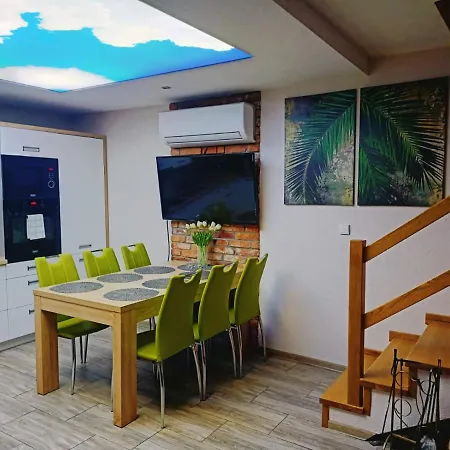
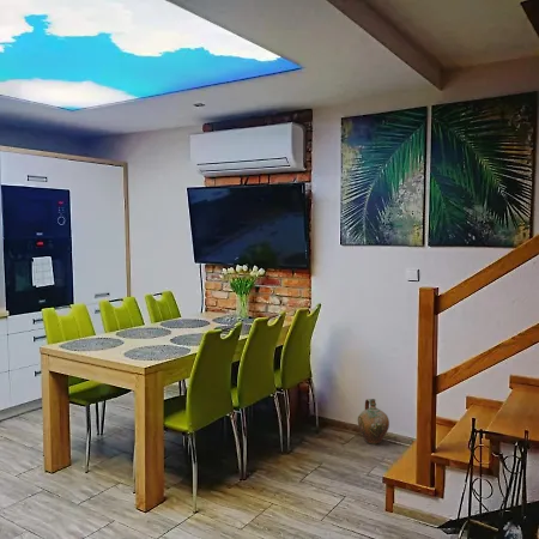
+ ceramic jug (373, 420)
